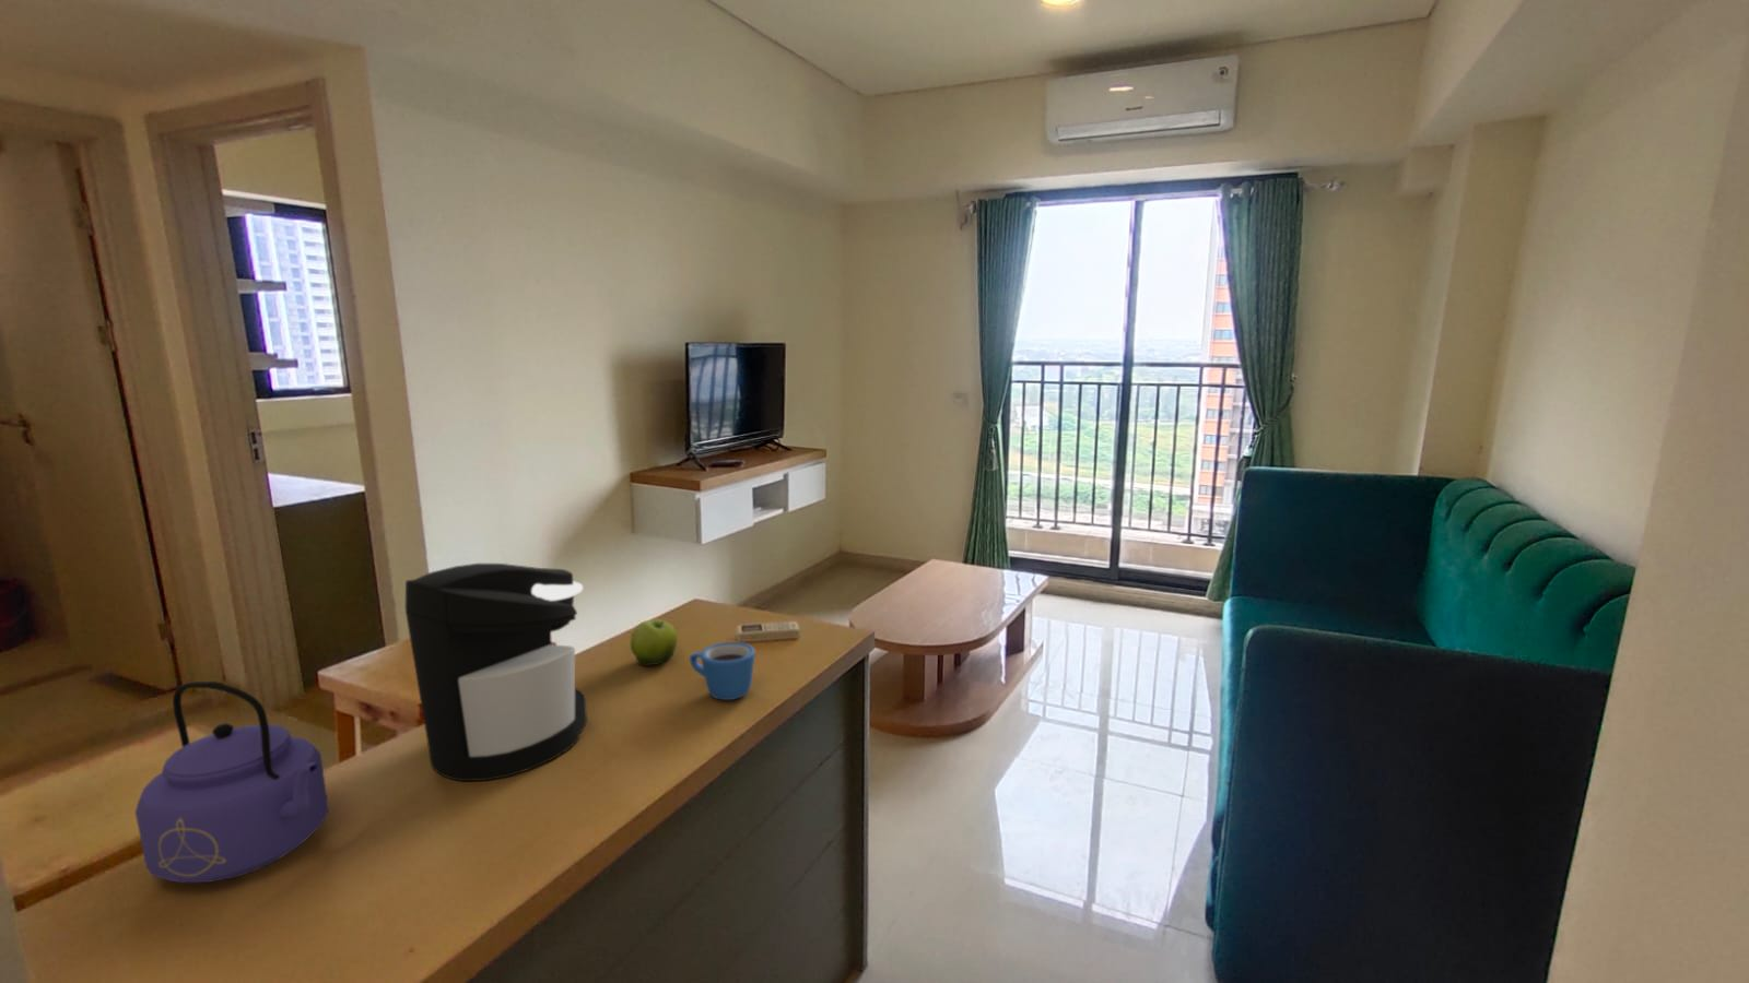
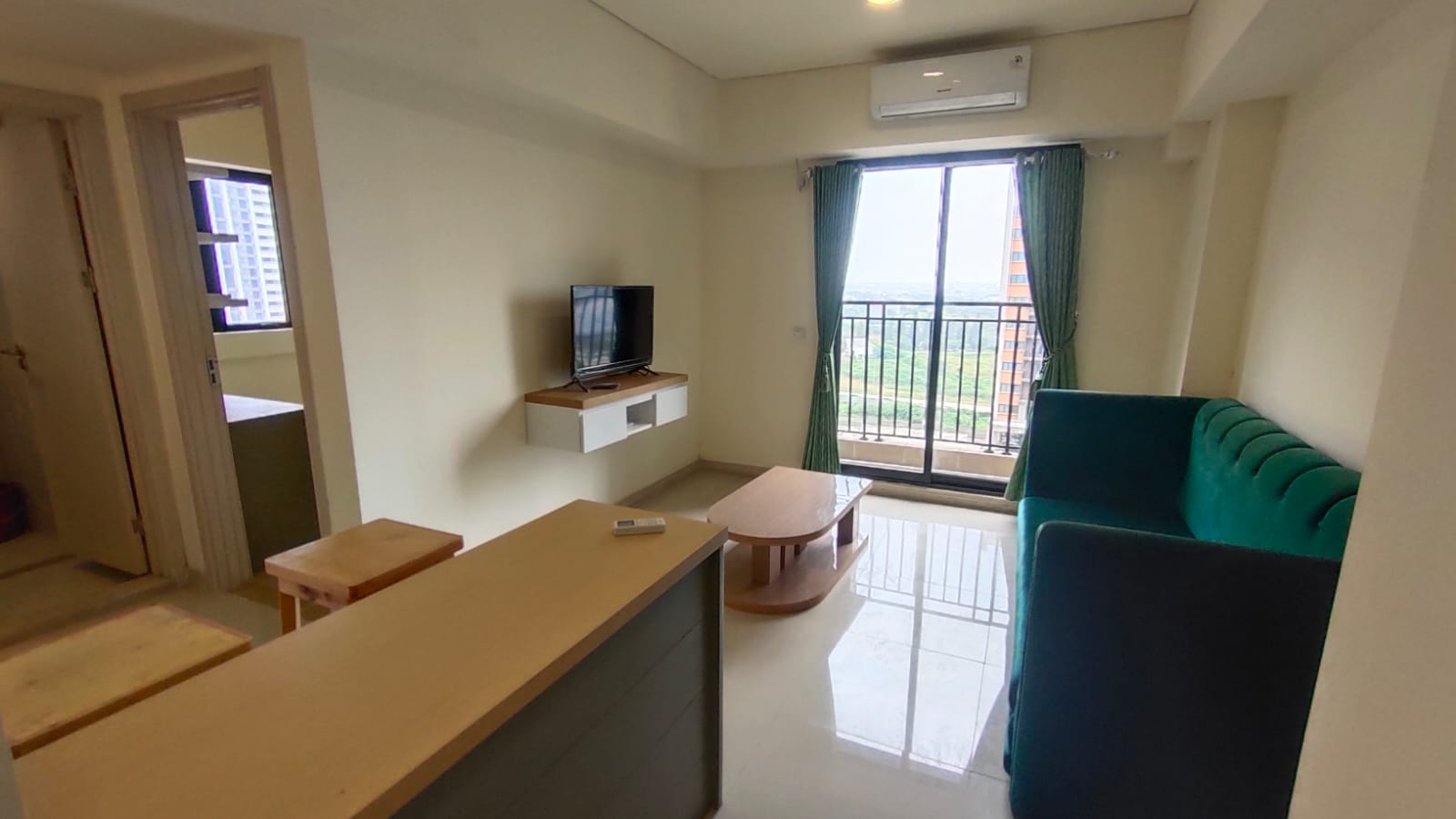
- kettle (246, 771)
- mug (721, 671)
- fruit (653, 640)
- coffee maker (509, 649)
